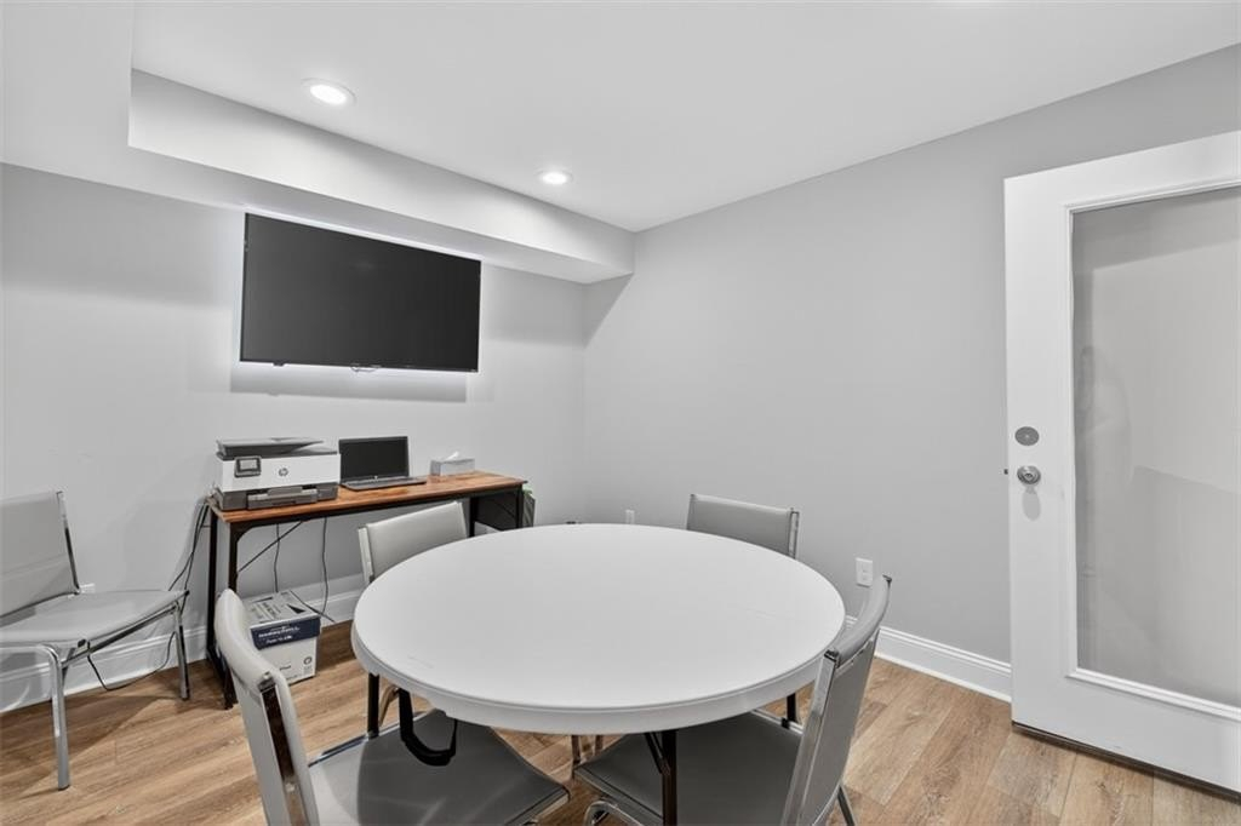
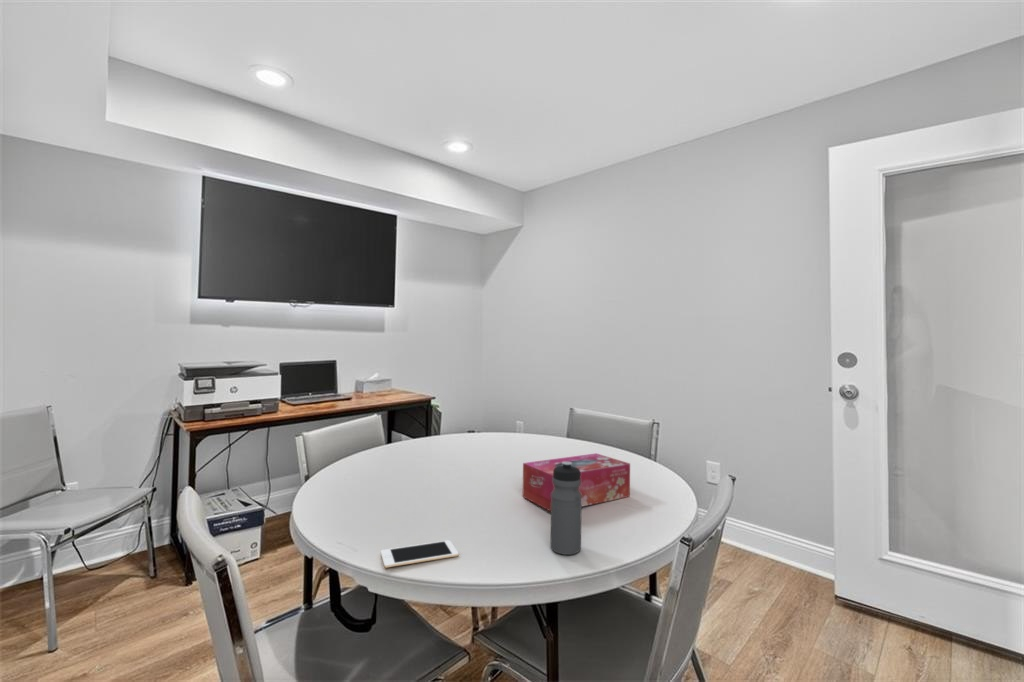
+ tissue box (580, 477)
+ cell phone (419, 553)
+ water bottle (566, 505)
